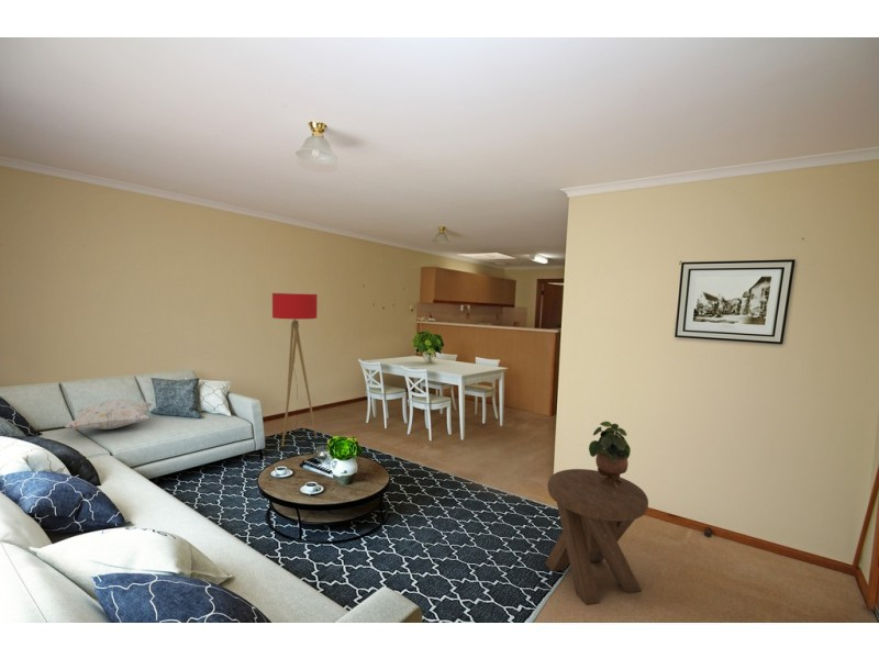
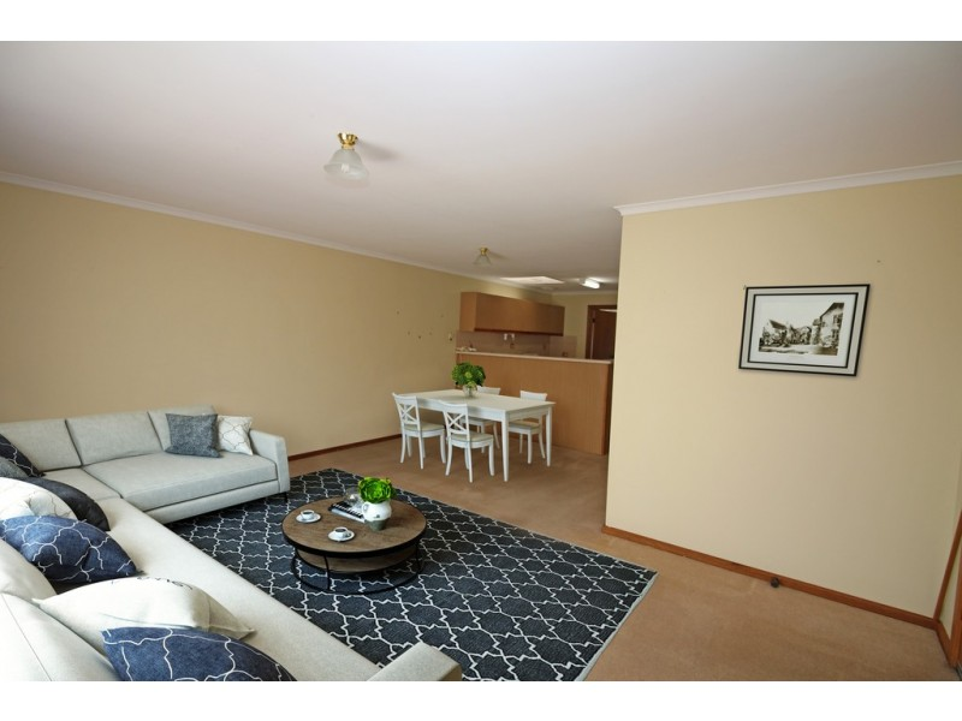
- music stool (593, 532)
- floor lamp (293, 368)
- decorative pillow (113, 414)
- potted plant (609, 451)
